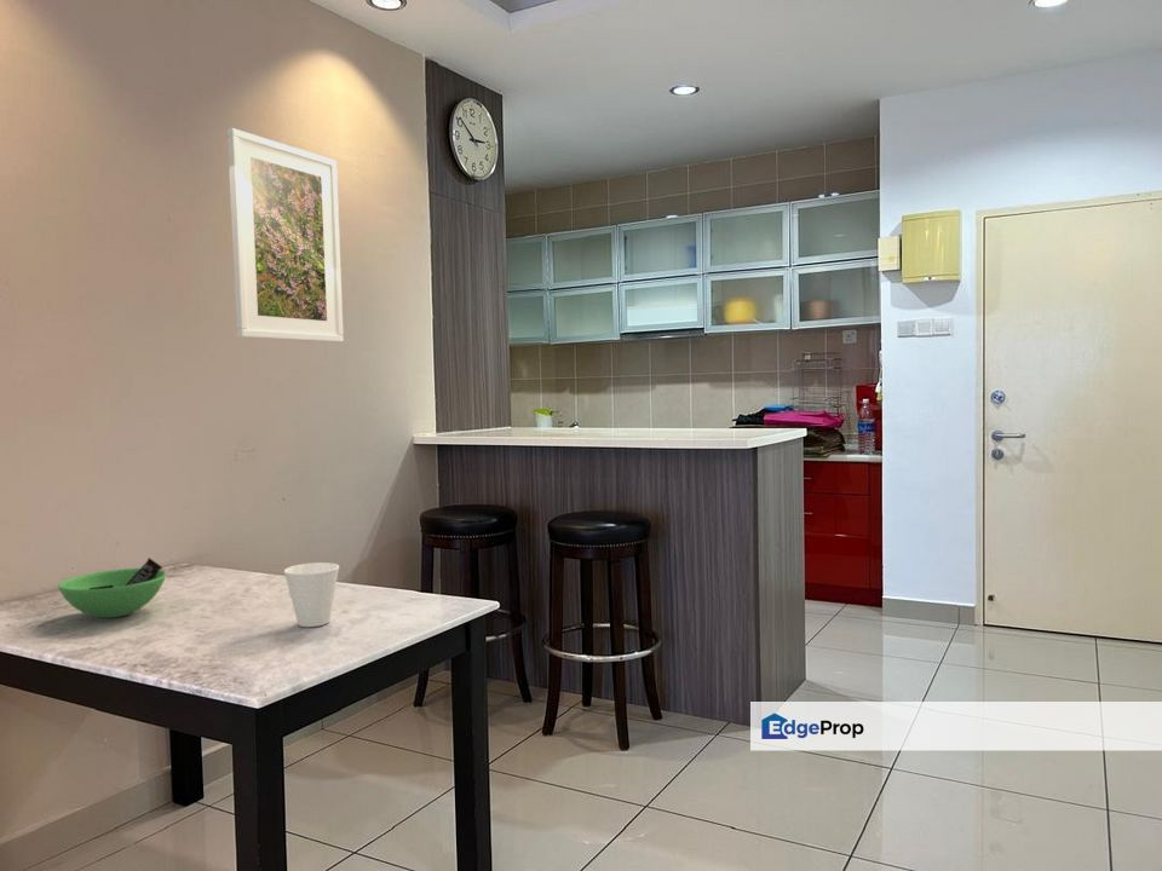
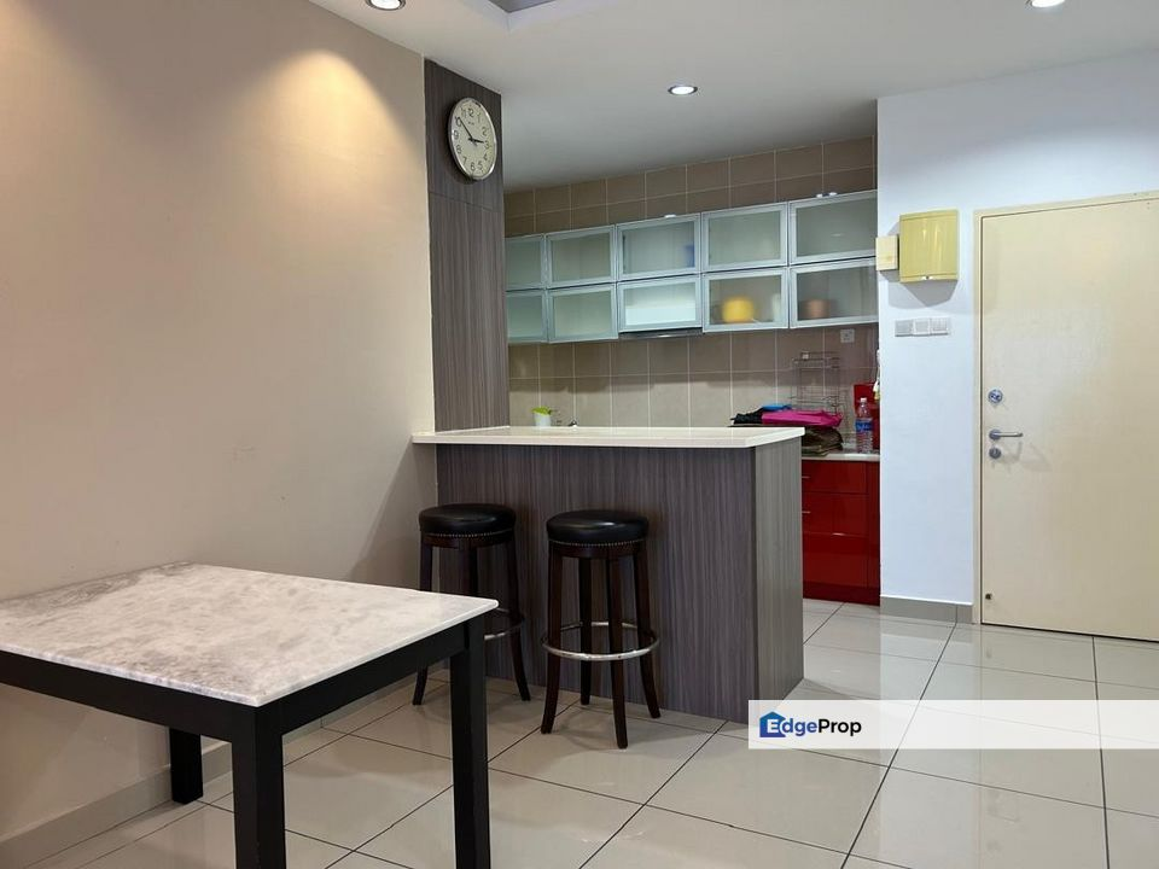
- bowl (114, 590)
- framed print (289, 243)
- cup (312, 595)
